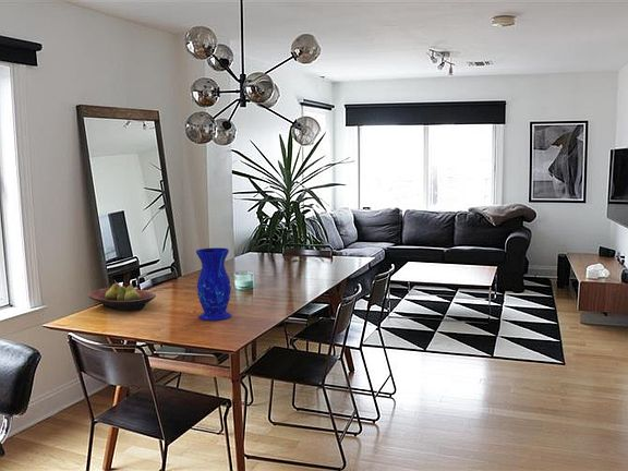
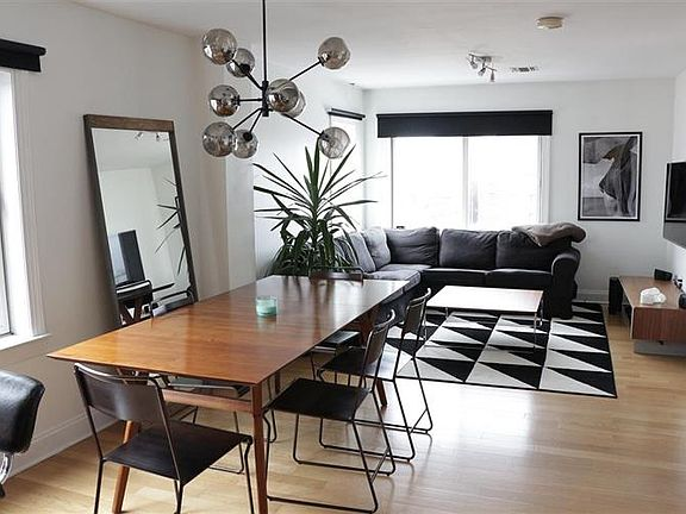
- fruit bowl (121, 295)
- vase (214, 282)
